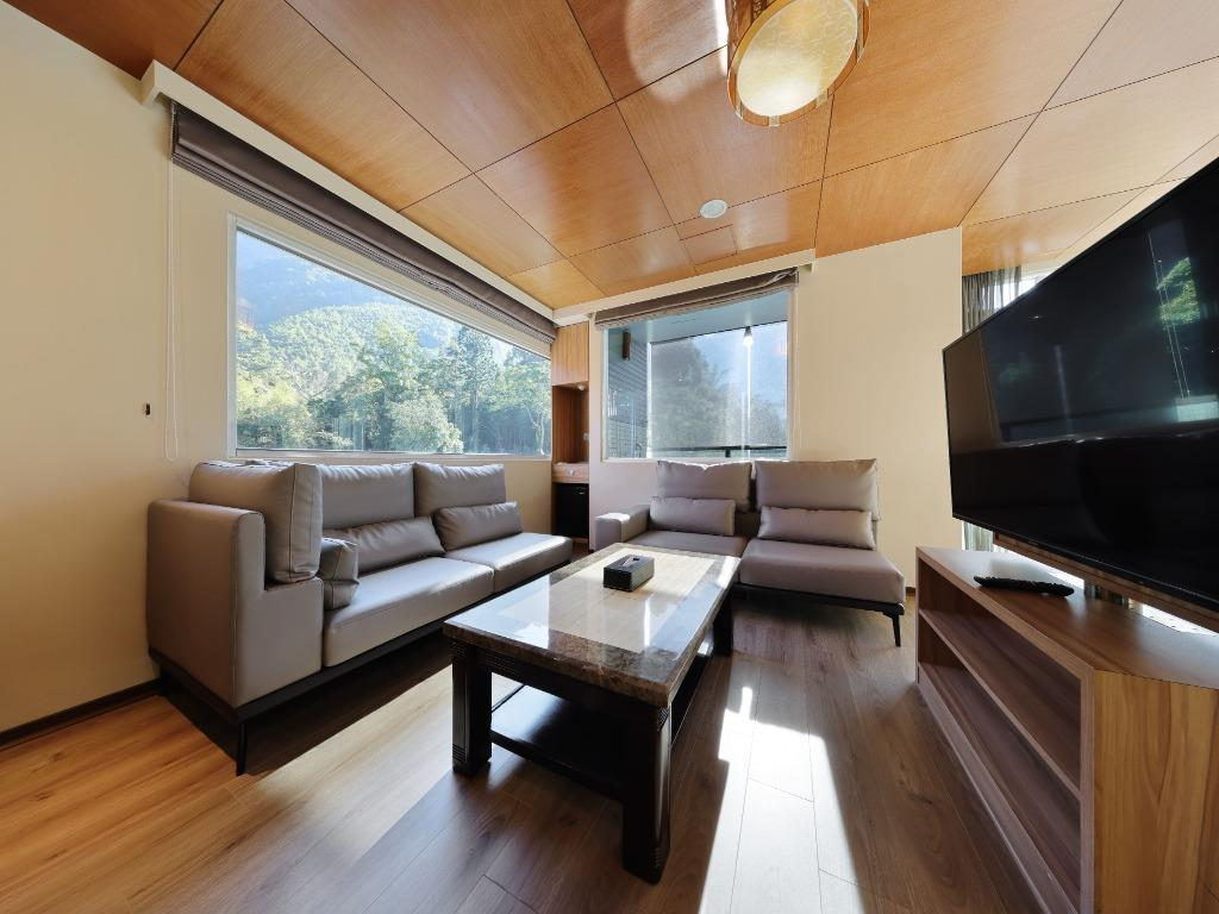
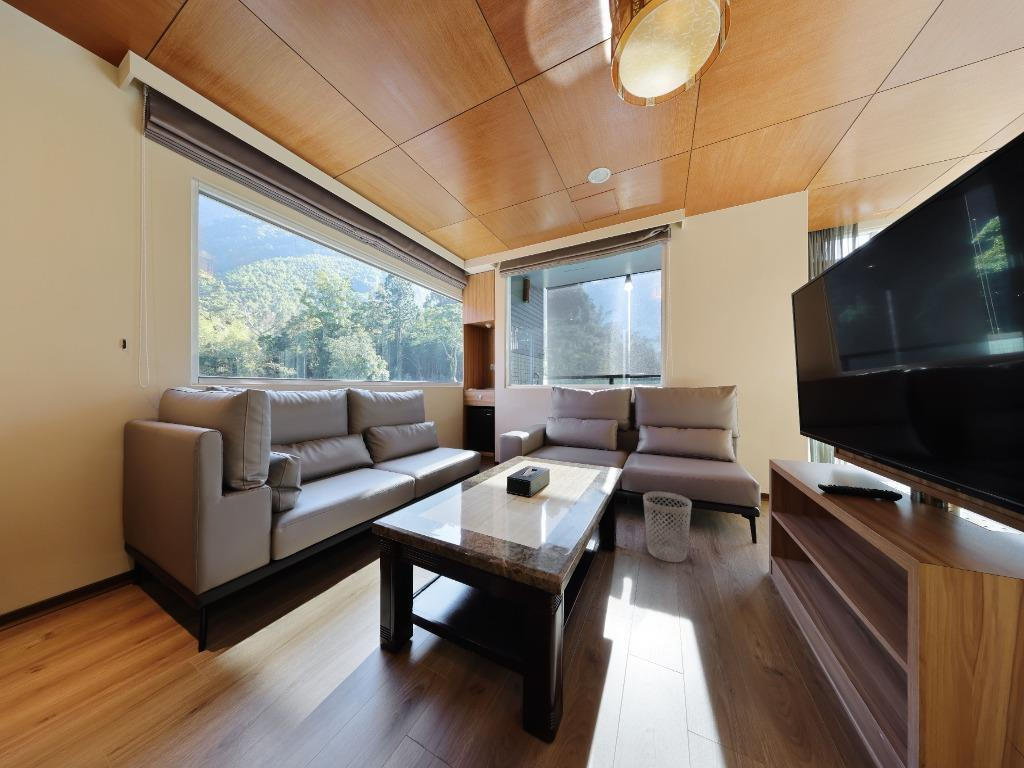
+ wastebasket (667, 526)
